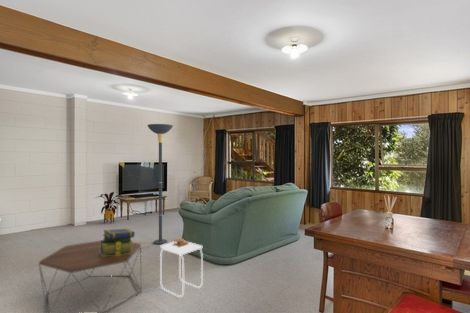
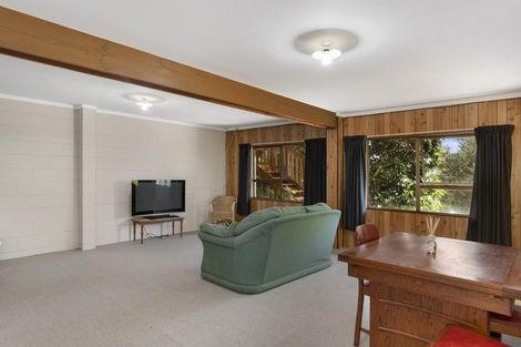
- stack of books (117, 240)
- side table (182, 264)
- coffee table (92, 271)
- floor lamp (160, 183)
- house plant (108, 207)
